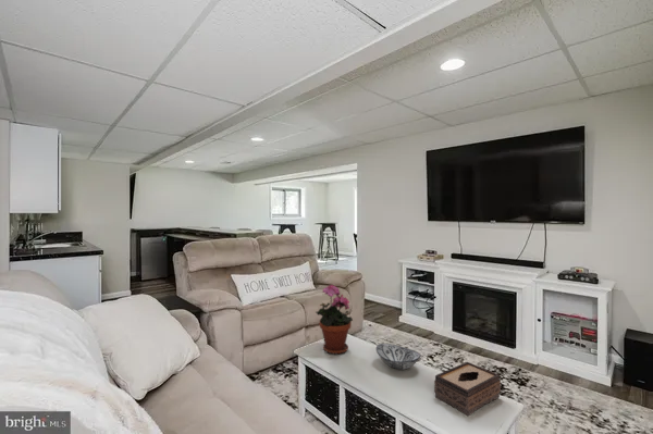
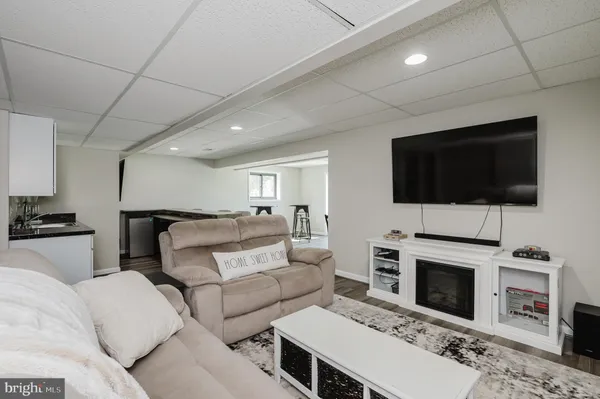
- potted plant (334, 317)
- tissue box (467, 386)
- decorative bowl (397, 358)
